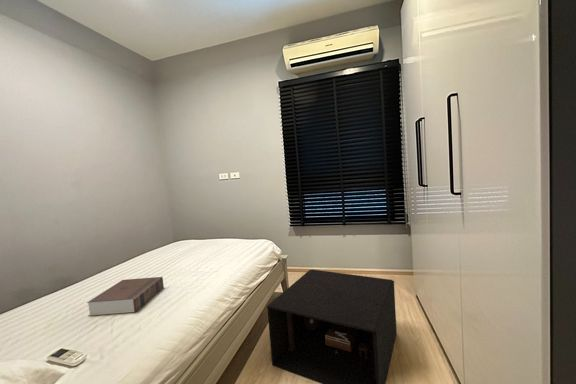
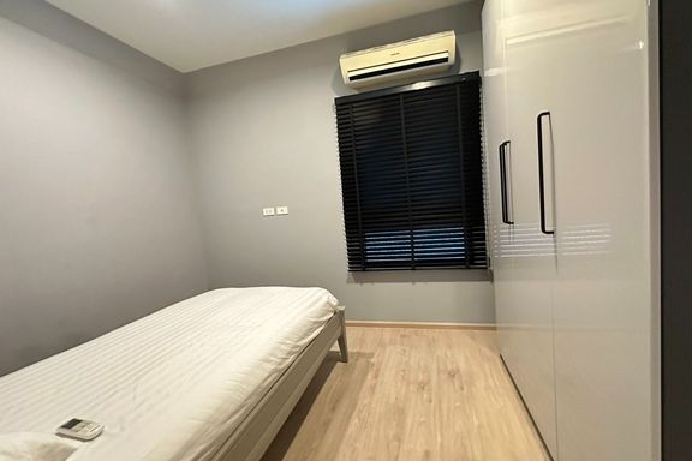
- book (128, 294)
- nightstand (336, 320)
